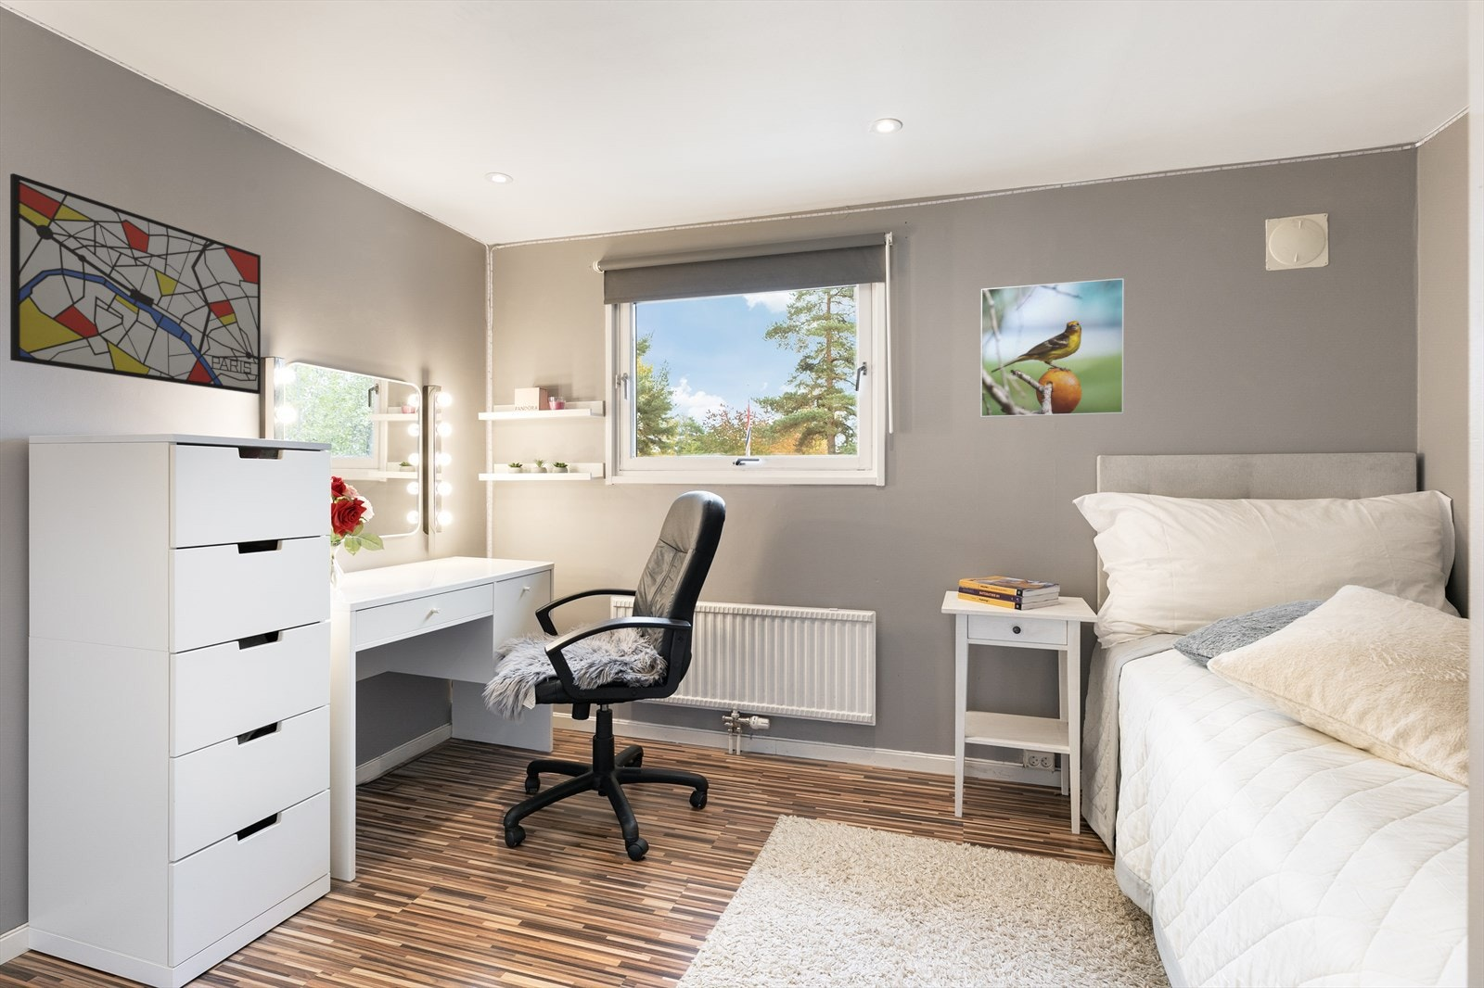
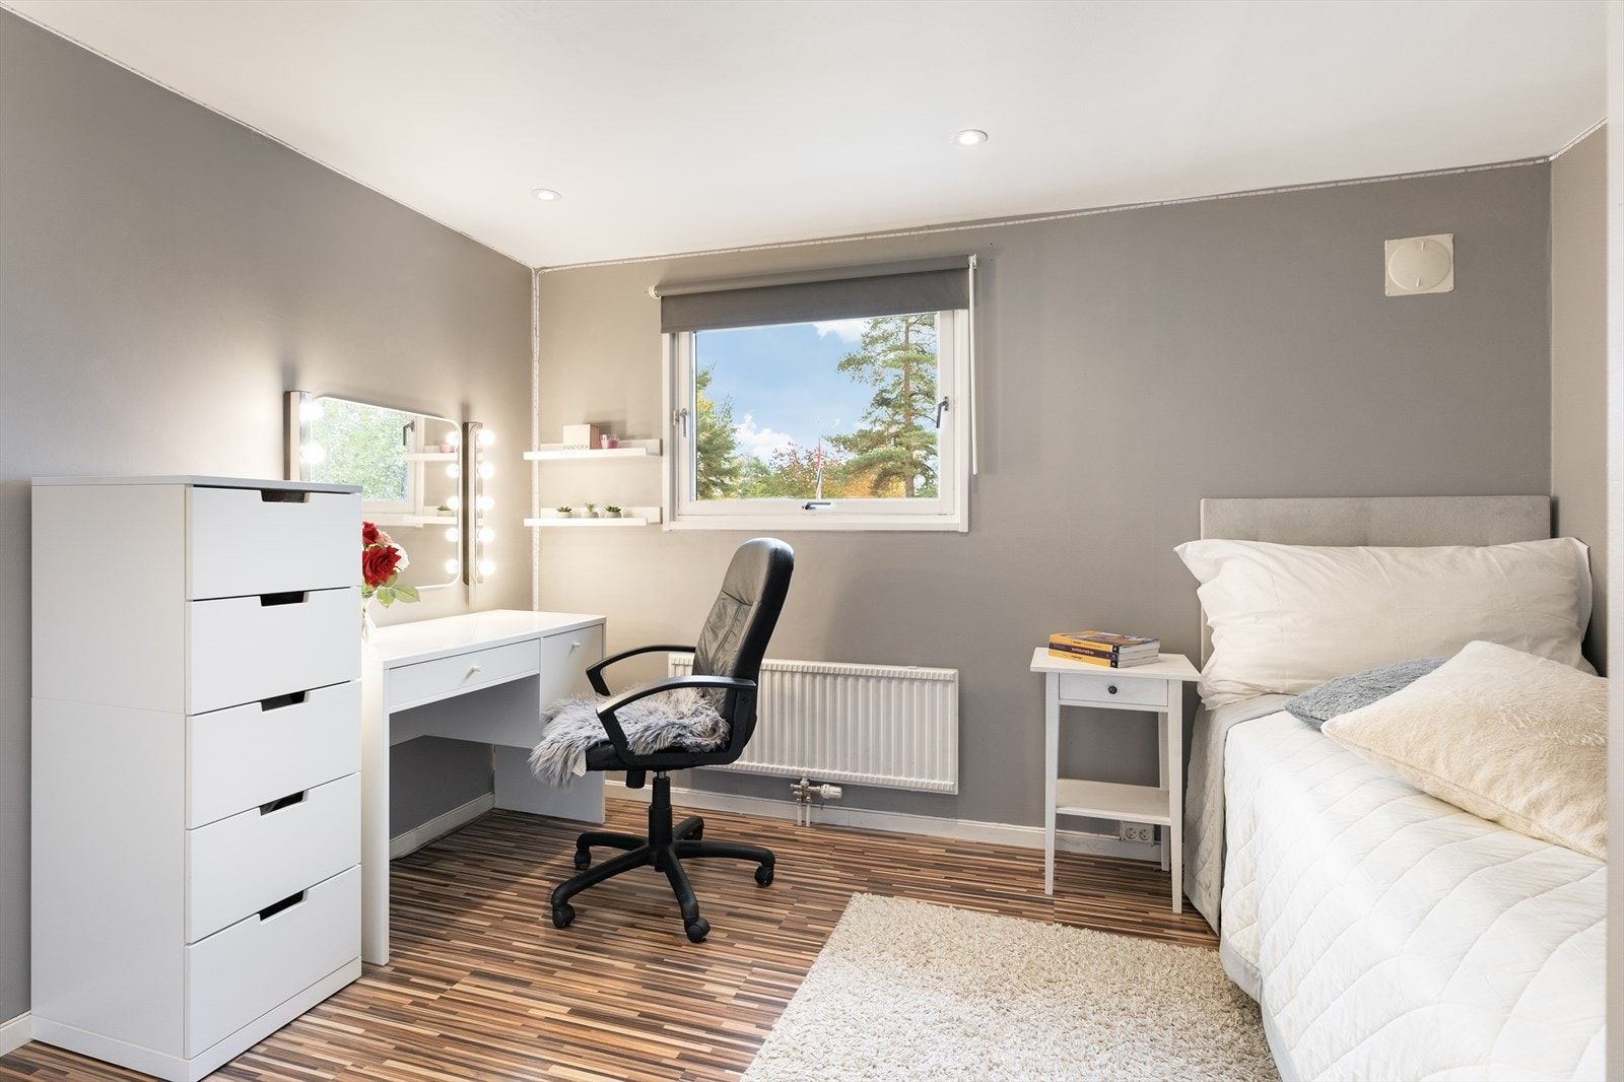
- wall art (153, 299)
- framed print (1050, 350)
